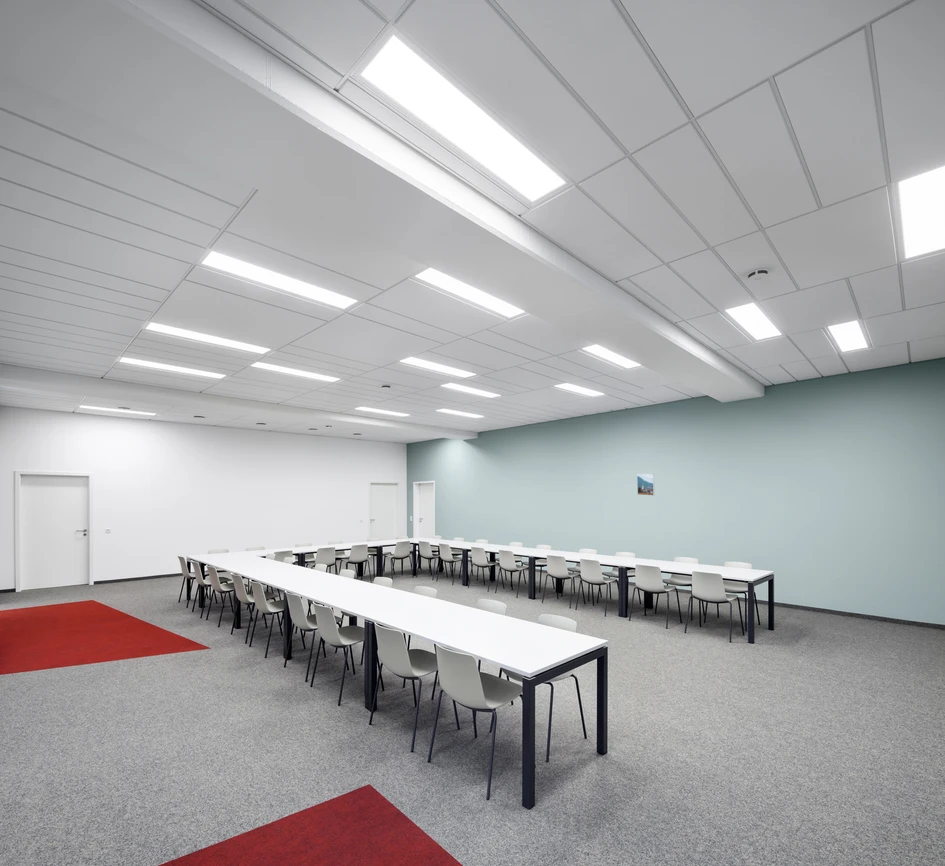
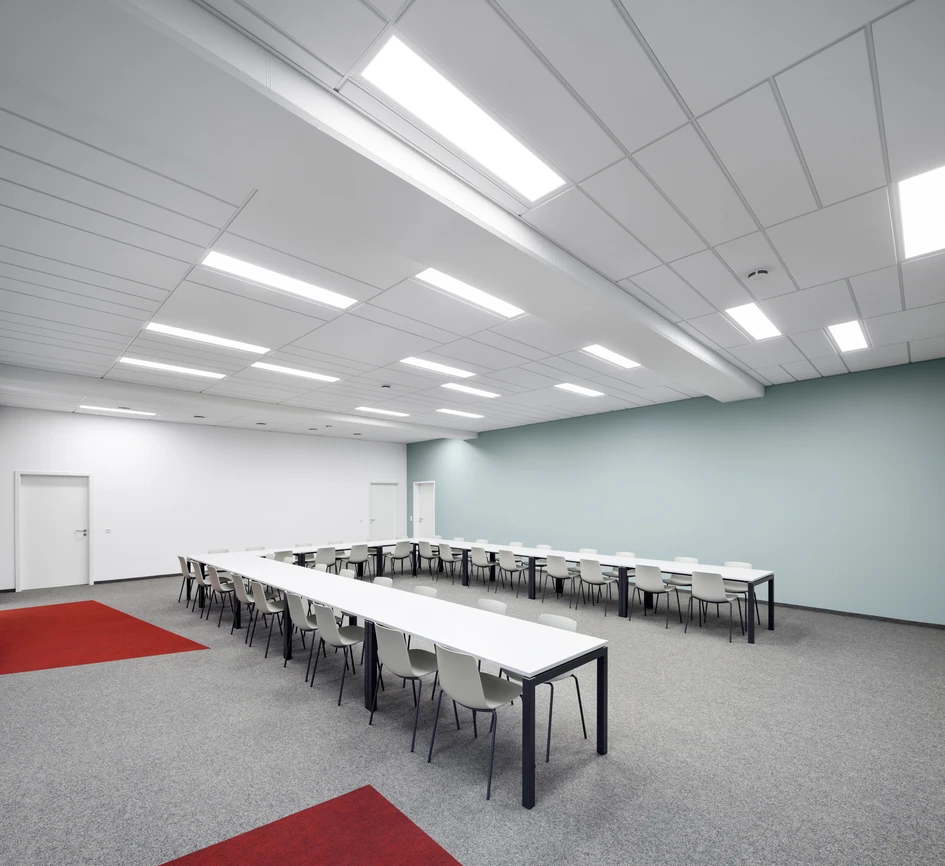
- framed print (645, 484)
